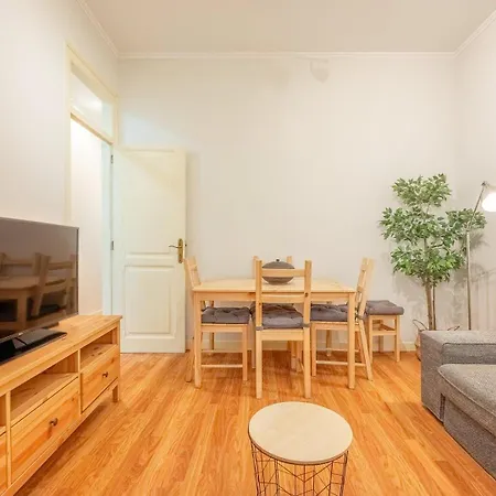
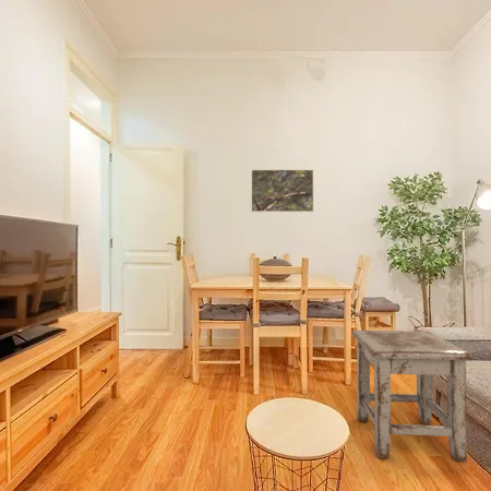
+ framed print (282, 190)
+ stool (405, 394)
